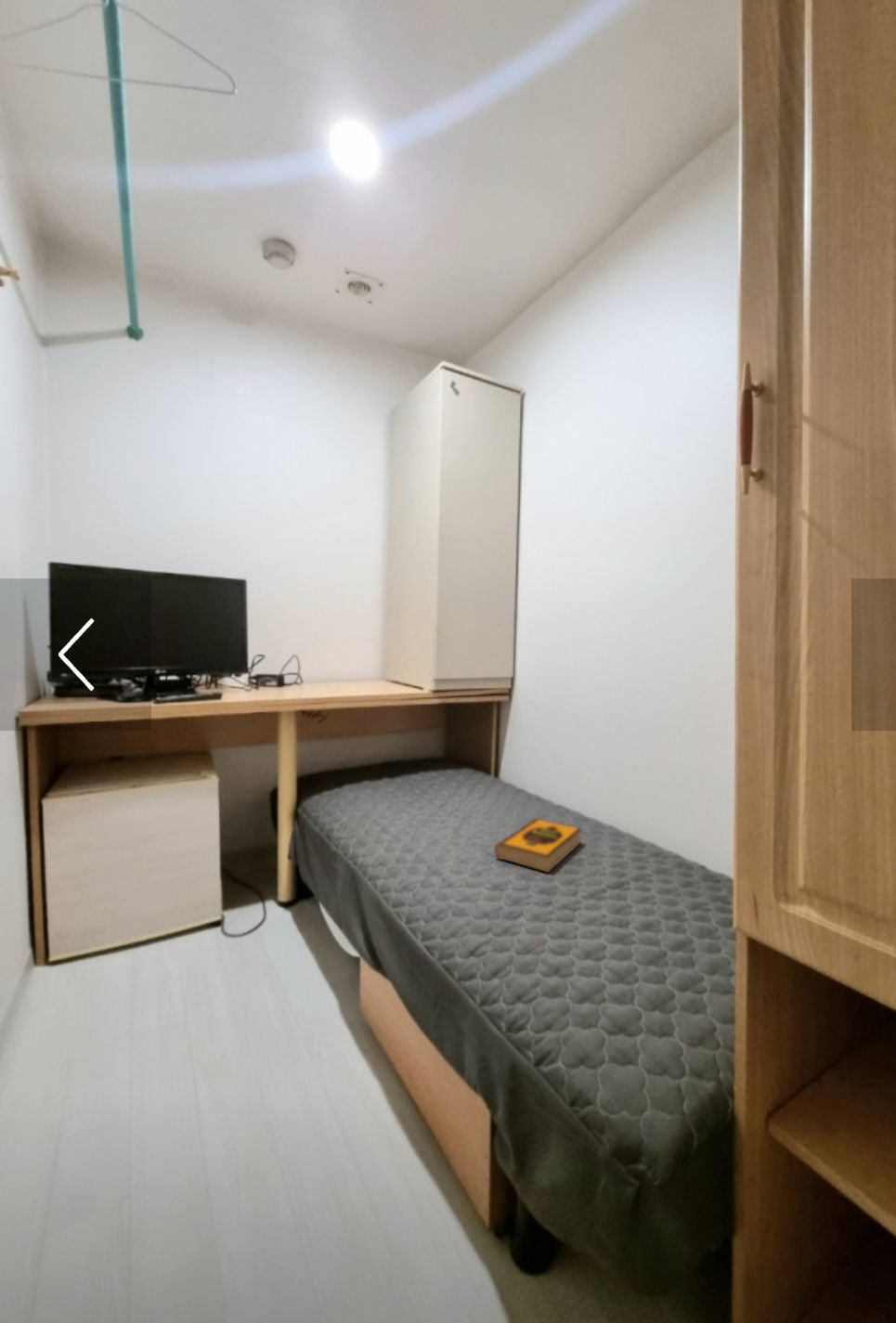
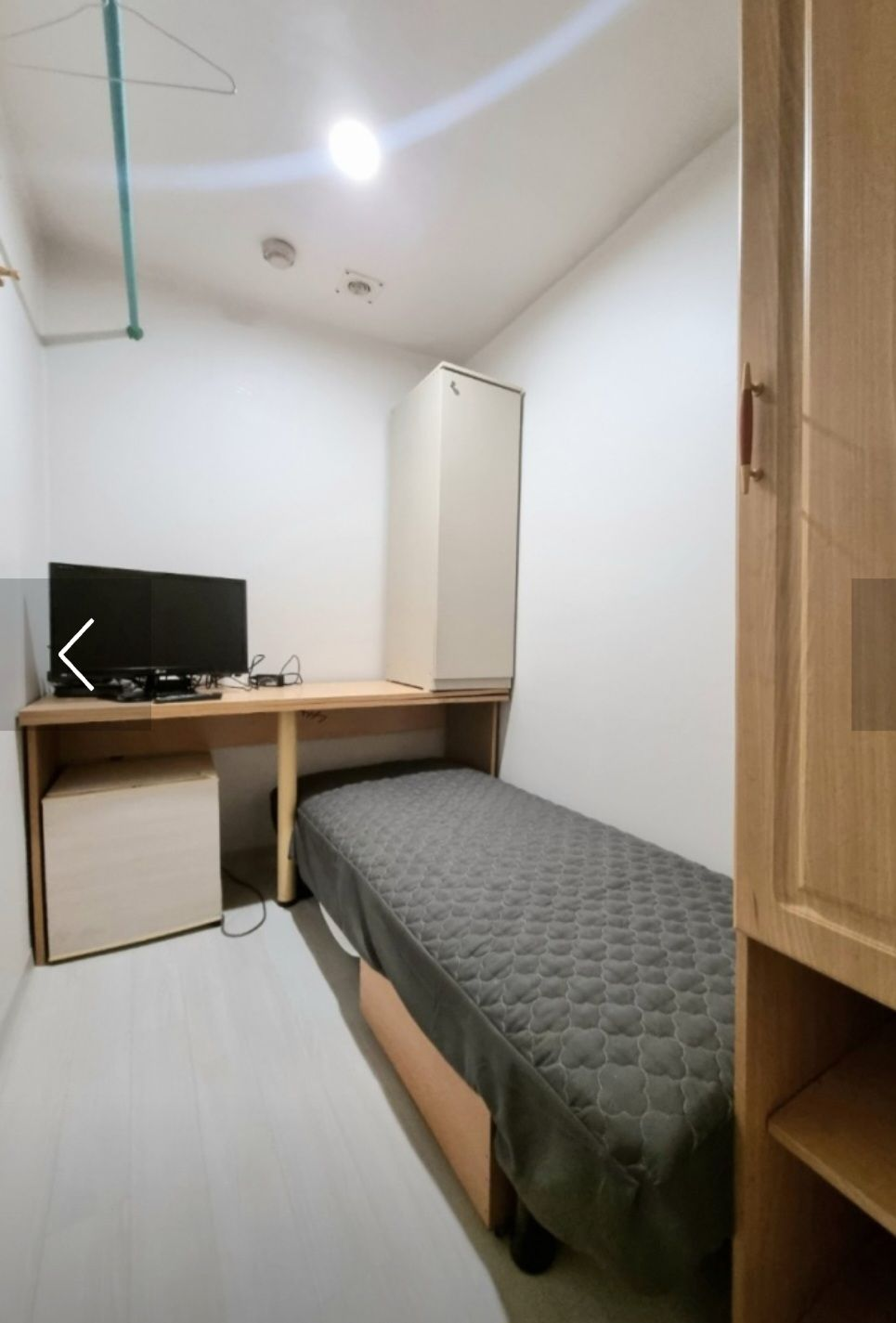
- hardback book (539, 842)
